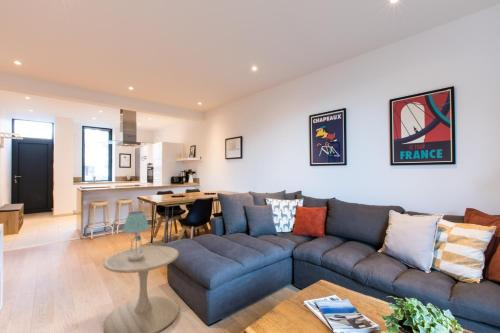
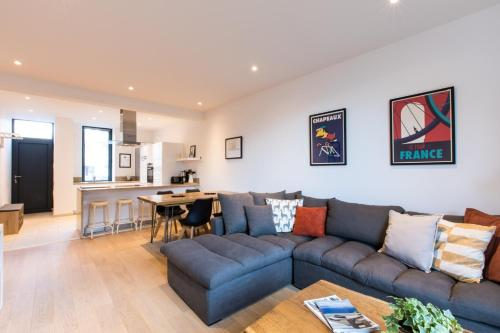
- side table (143, 286)
- table lamp (136, 233)
